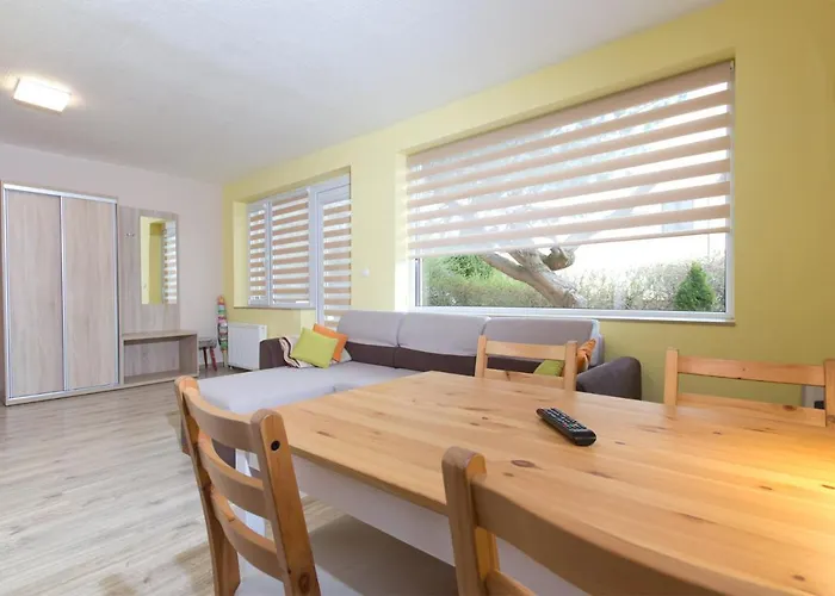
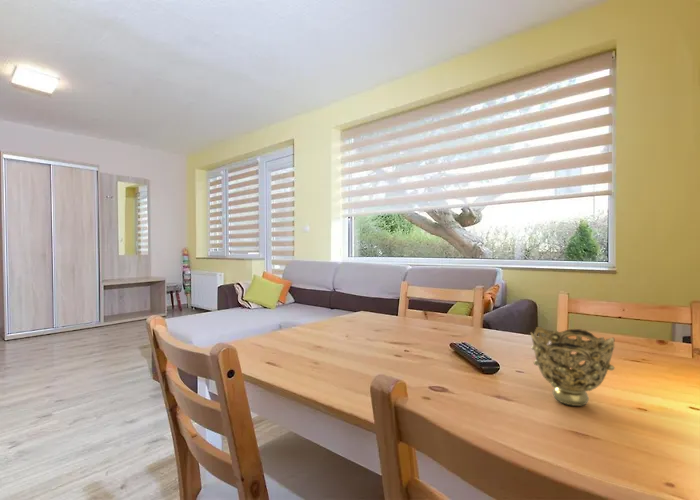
+ decorative bowl (570, 367)
